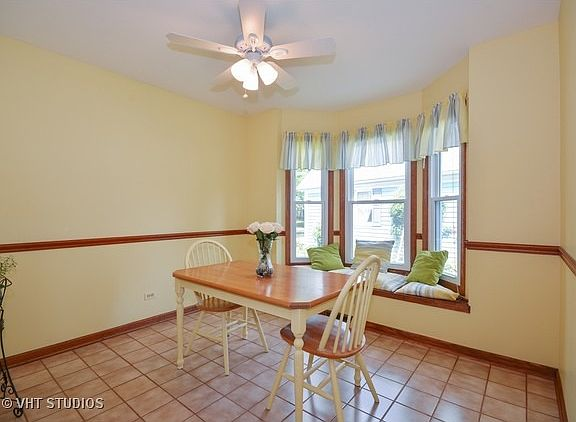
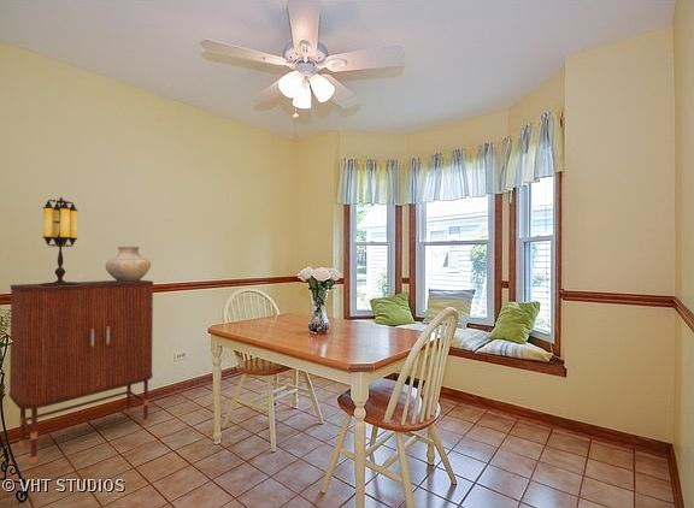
+ vase (128, 264)
+ bar cabinet (89, 359)
+ table lamp (60, 240)
